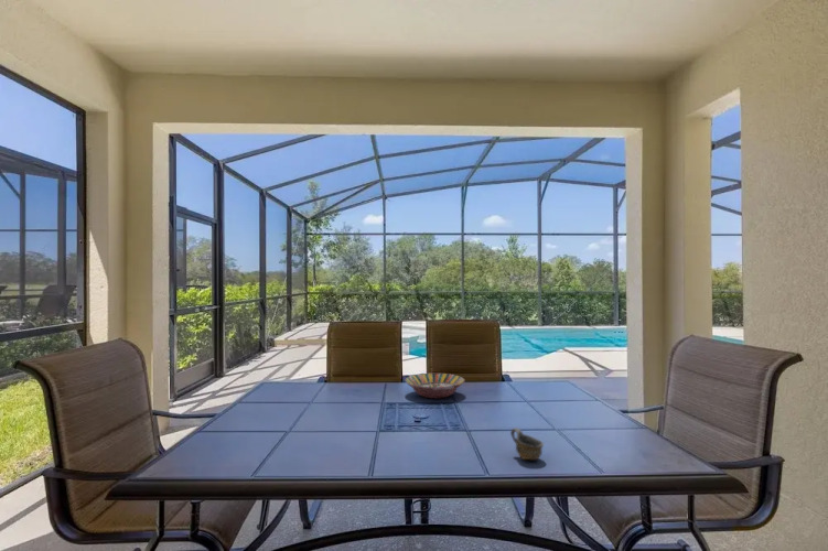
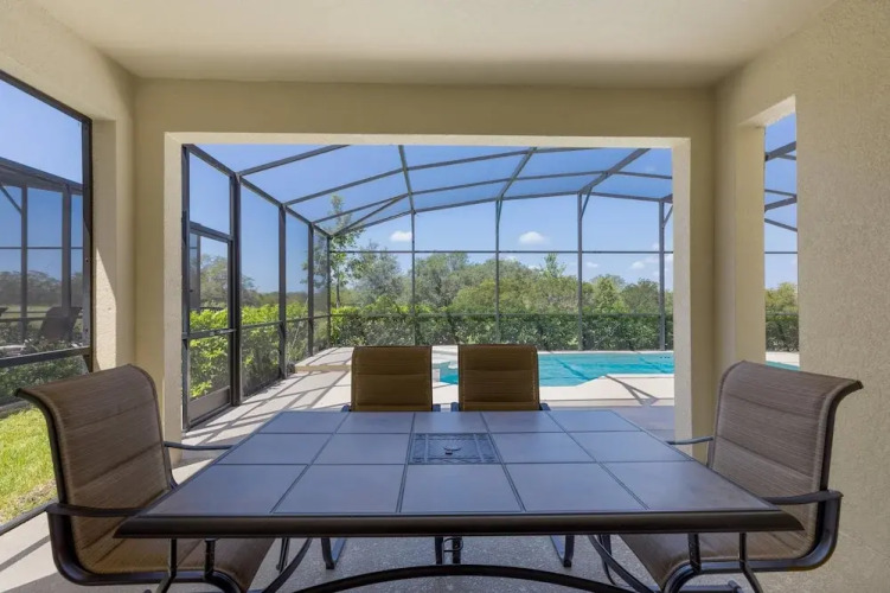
- cup (528, 444)
- serving bowl (434, 387)
